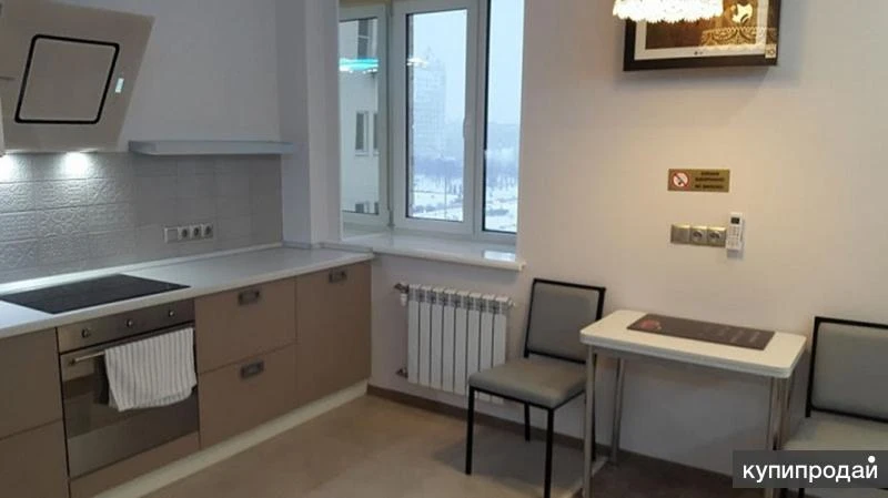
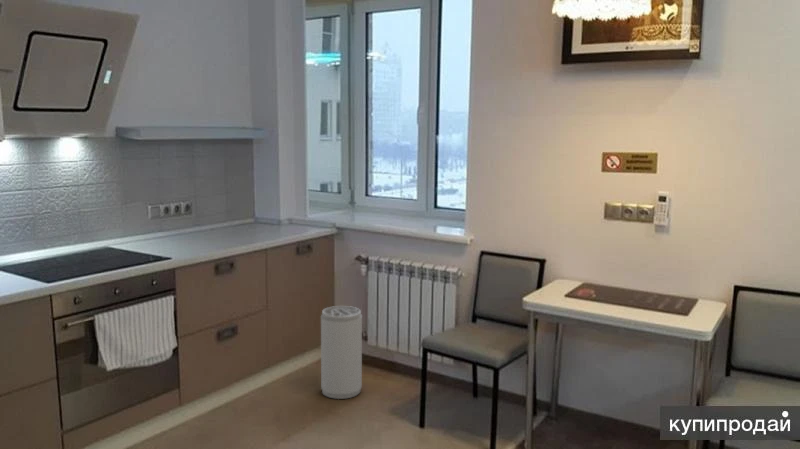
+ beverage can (341, 351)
